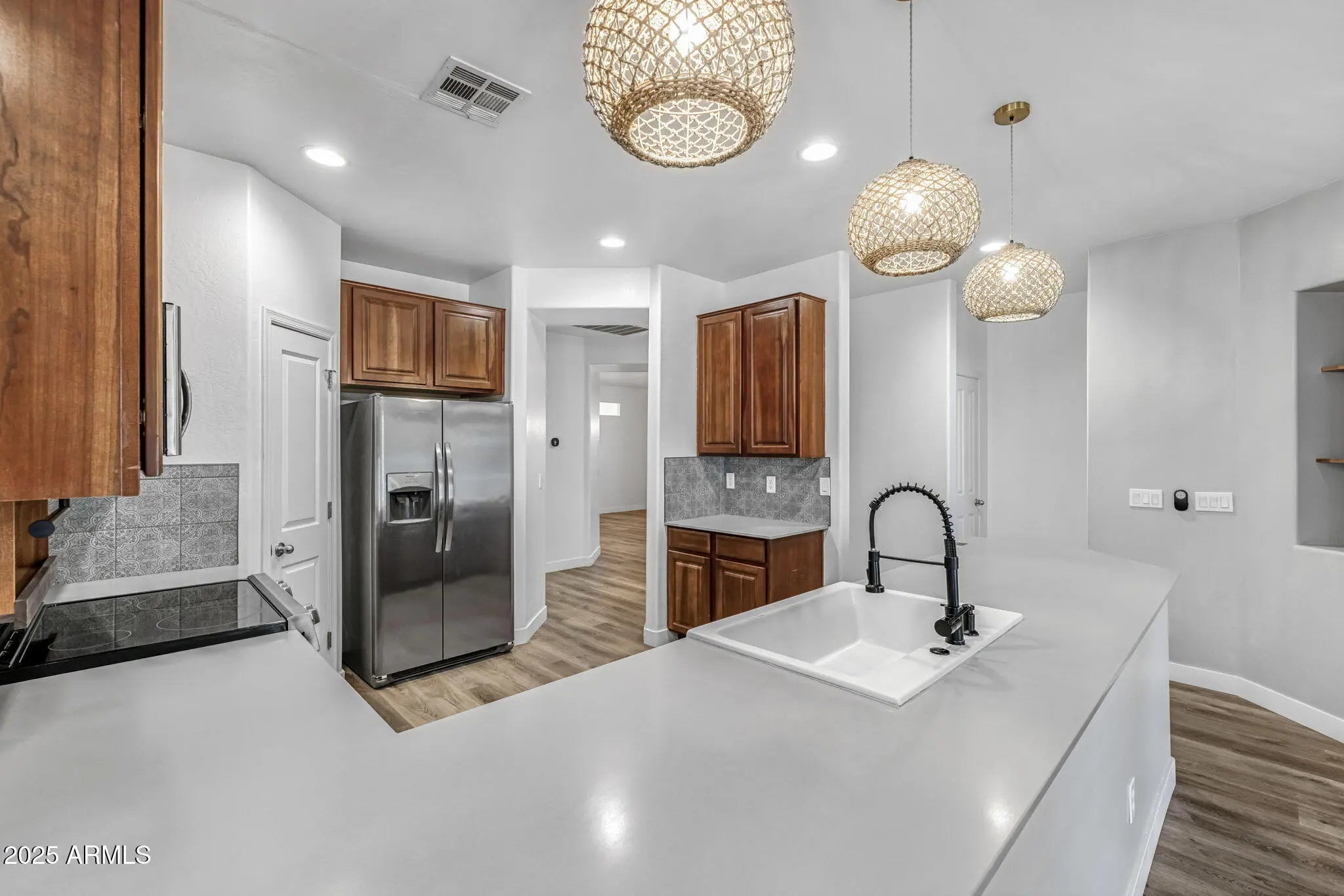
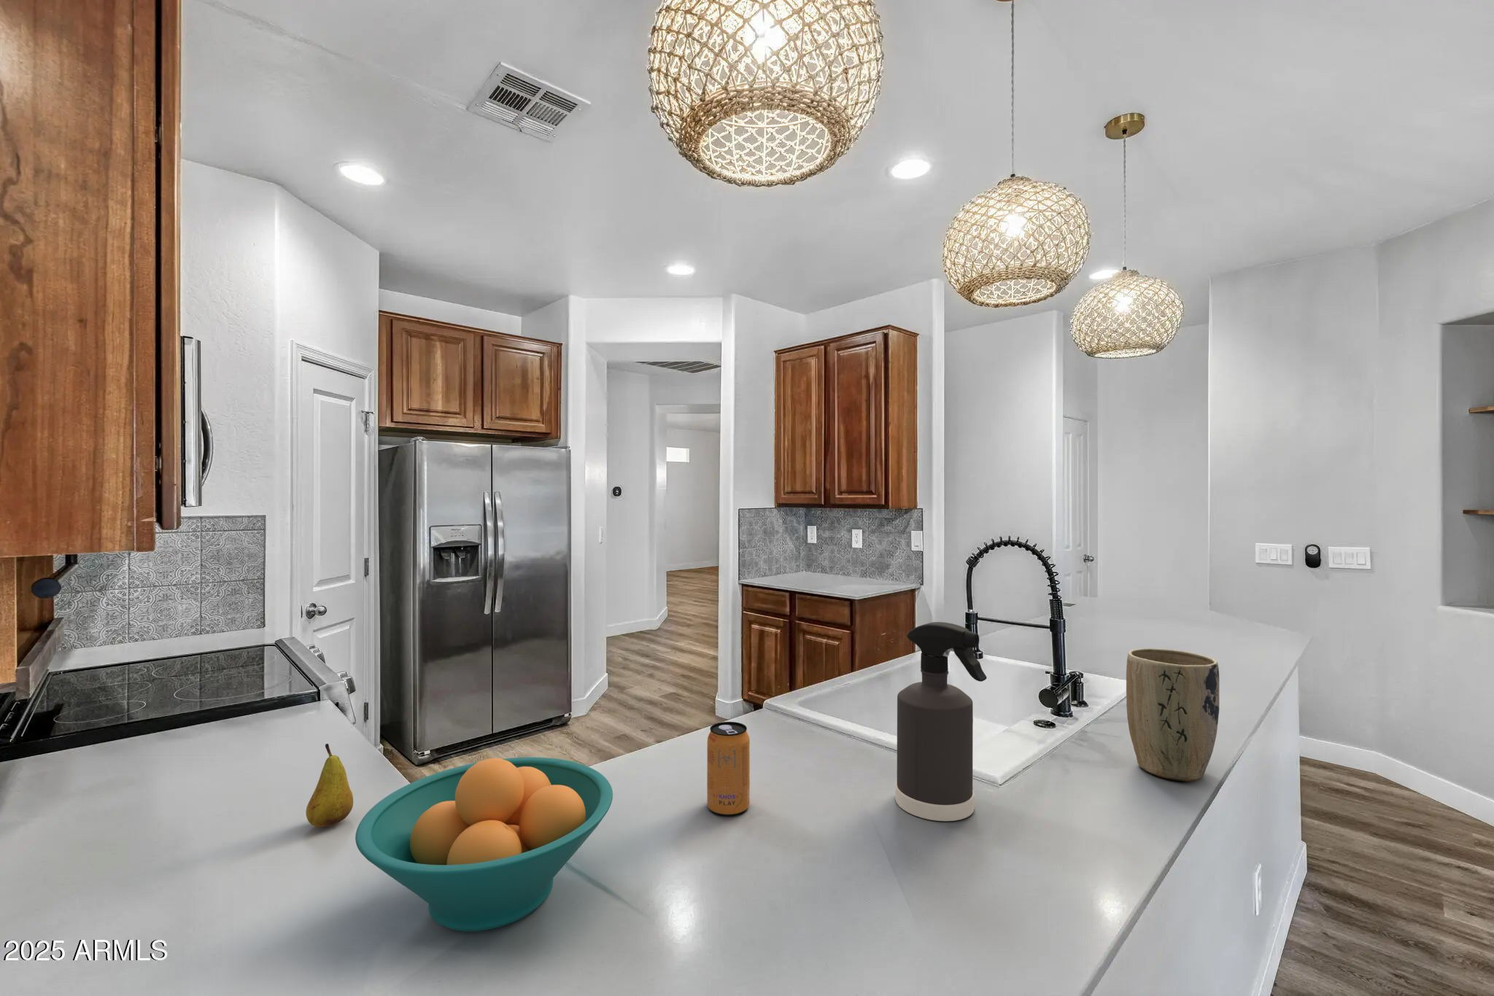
+ fruit (330, 783)
+ plant pot (1171, 713)
+ spray bottle (939, 713)
+ beverage can (728, 767)
+ fruit bowl (492, 829)
